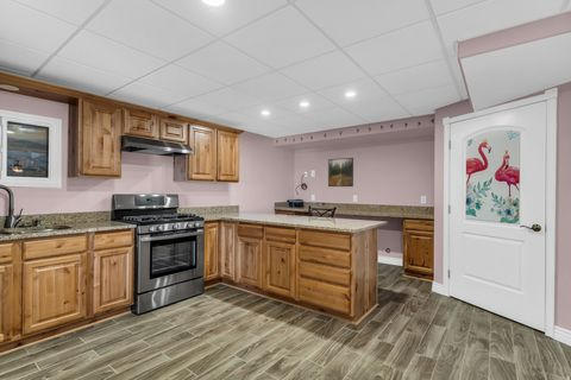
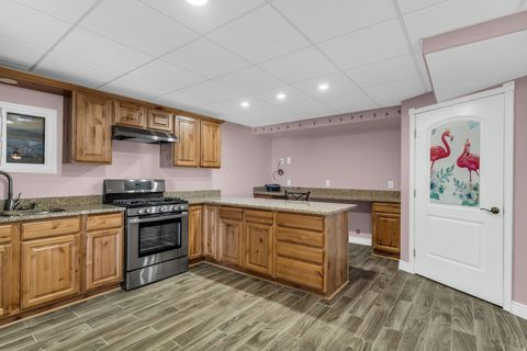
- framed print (340, 172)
